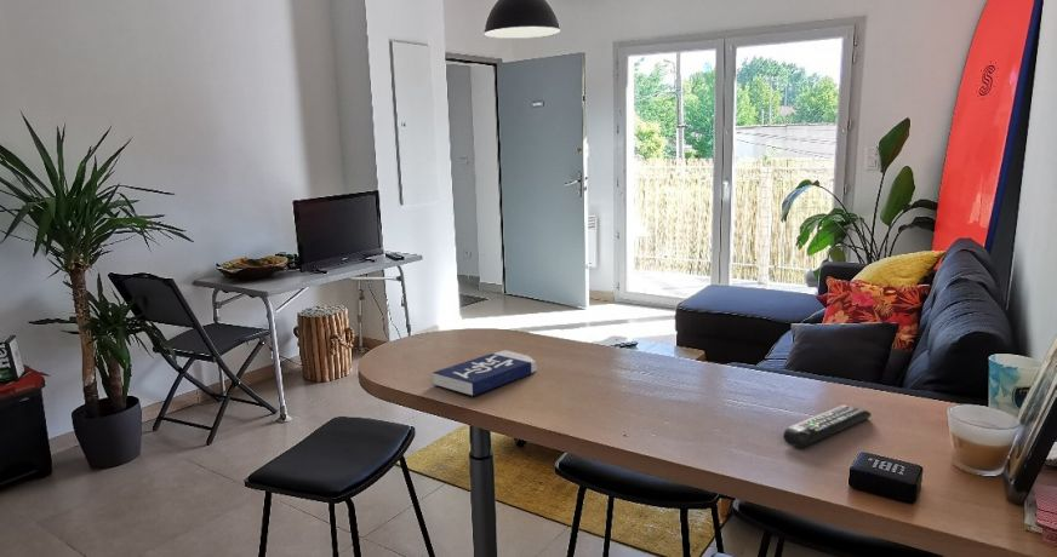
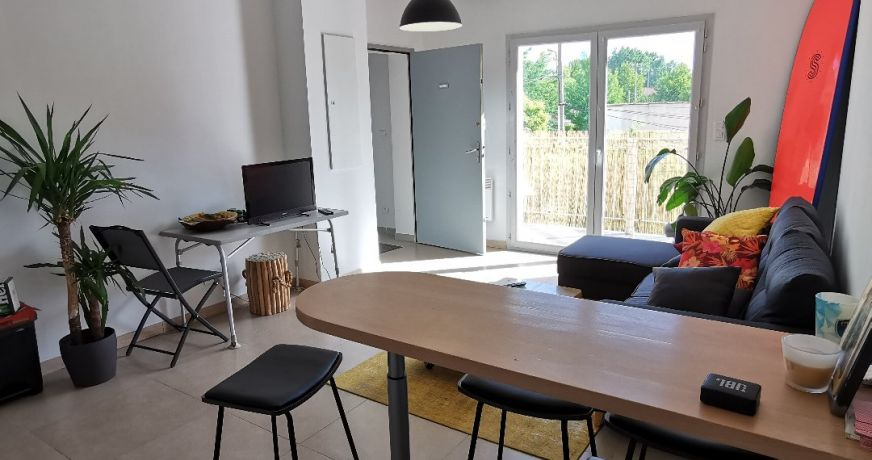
- remote control (828, 424)
- book (490, 371)
